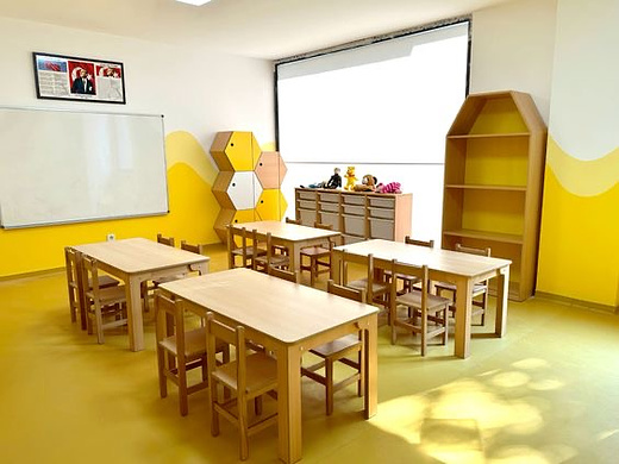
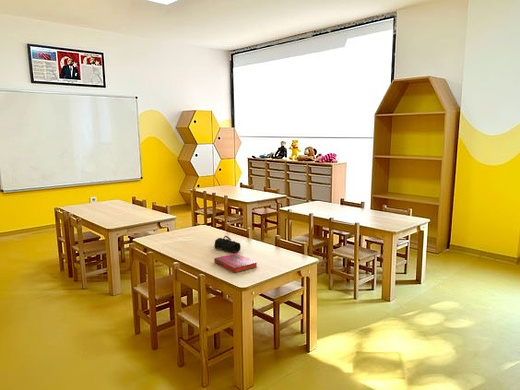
+ pencil case (227, 242)
+ hardback book (235, 262)
